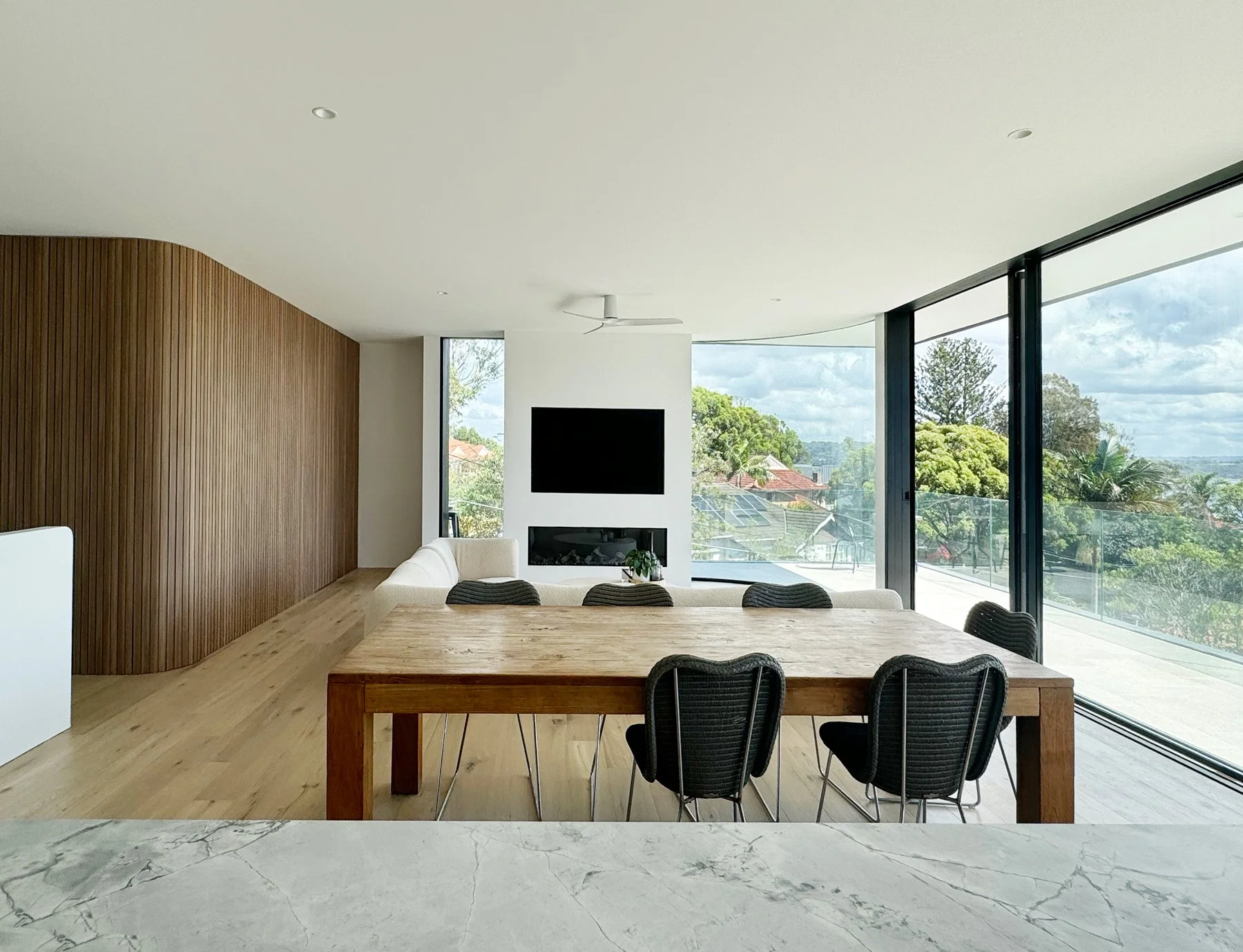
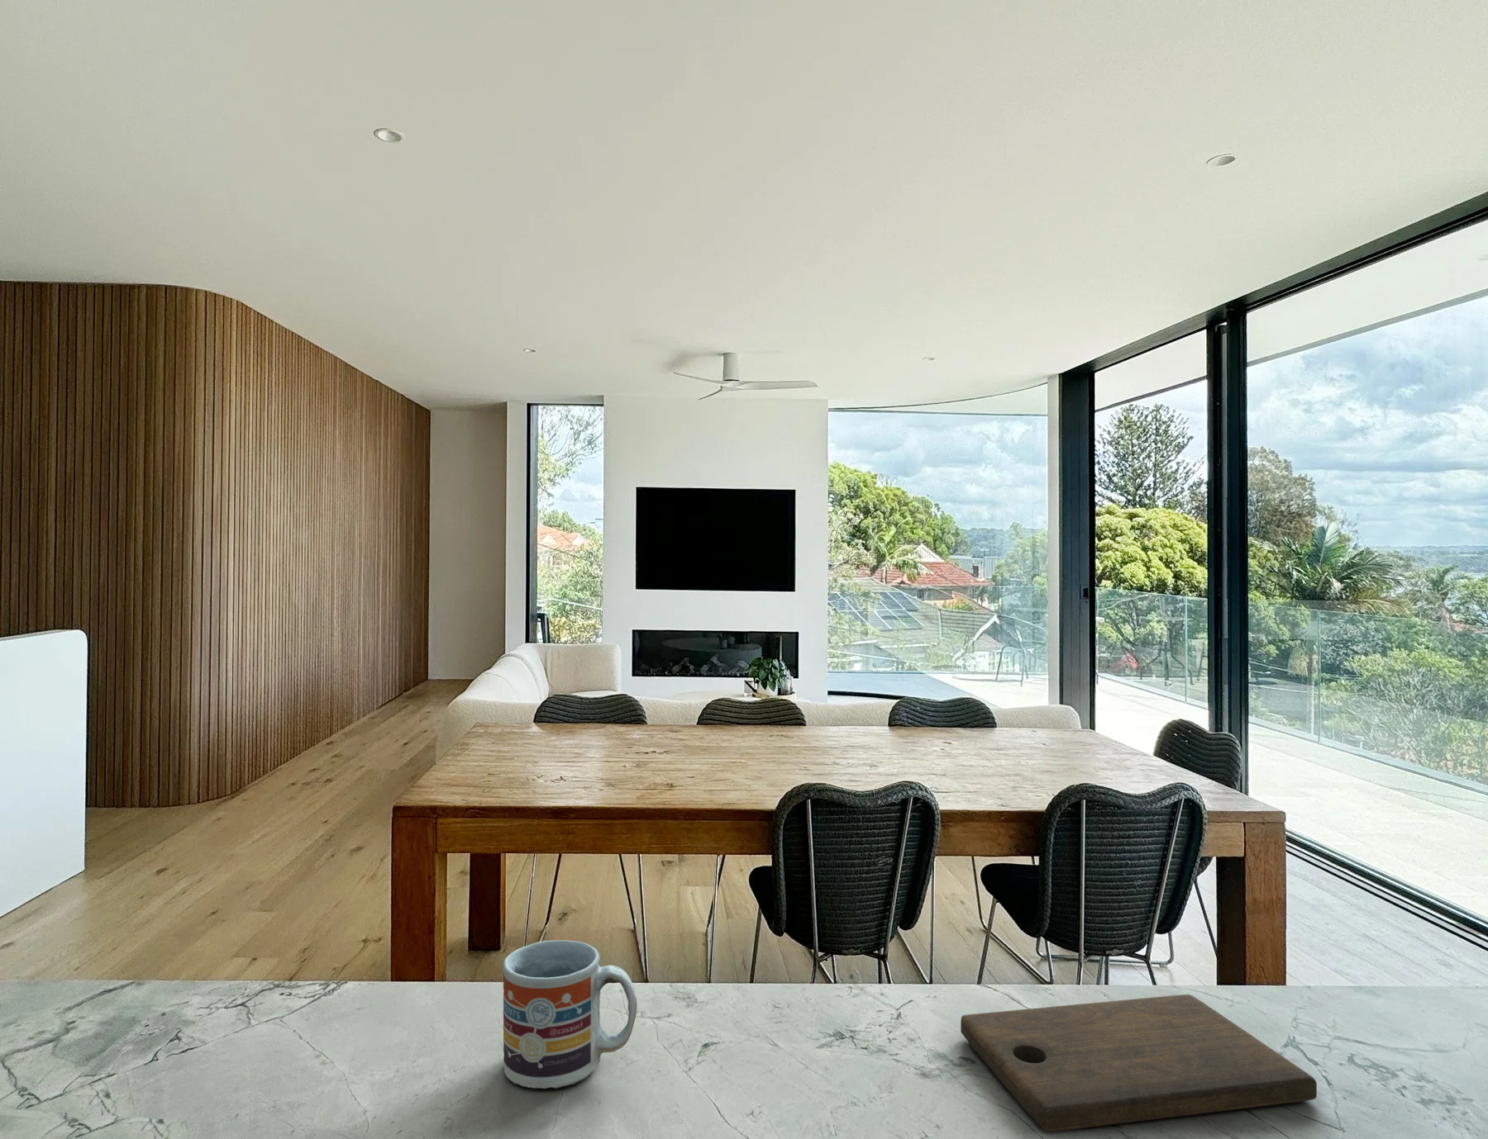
+ cup (570, 1010)
+ cutting board (1126, 1054)
